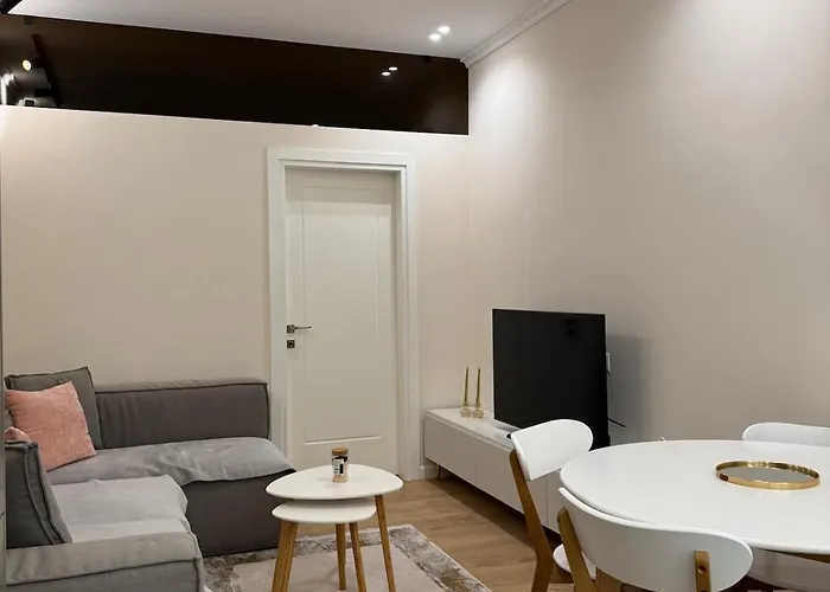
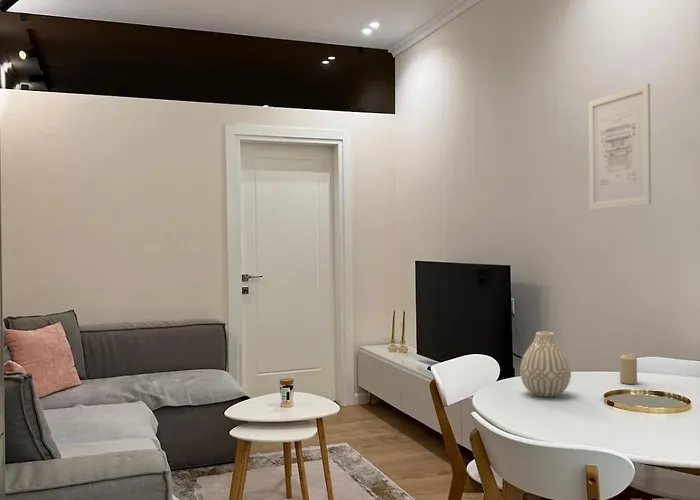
+ vase (545, 363)
+ wall art (618, 150)
+ candle (628, 368)
